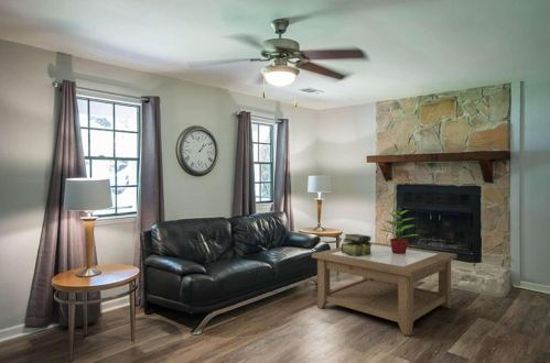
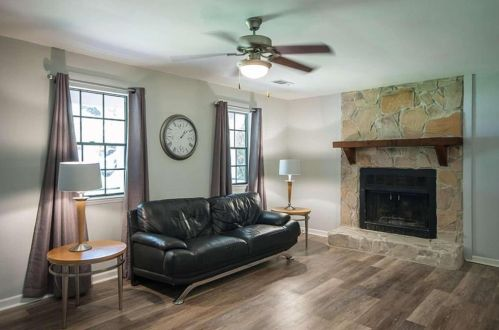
- coffee table (384, 280)
- potted plant (397, 229)
- stack of books (356, 243)
